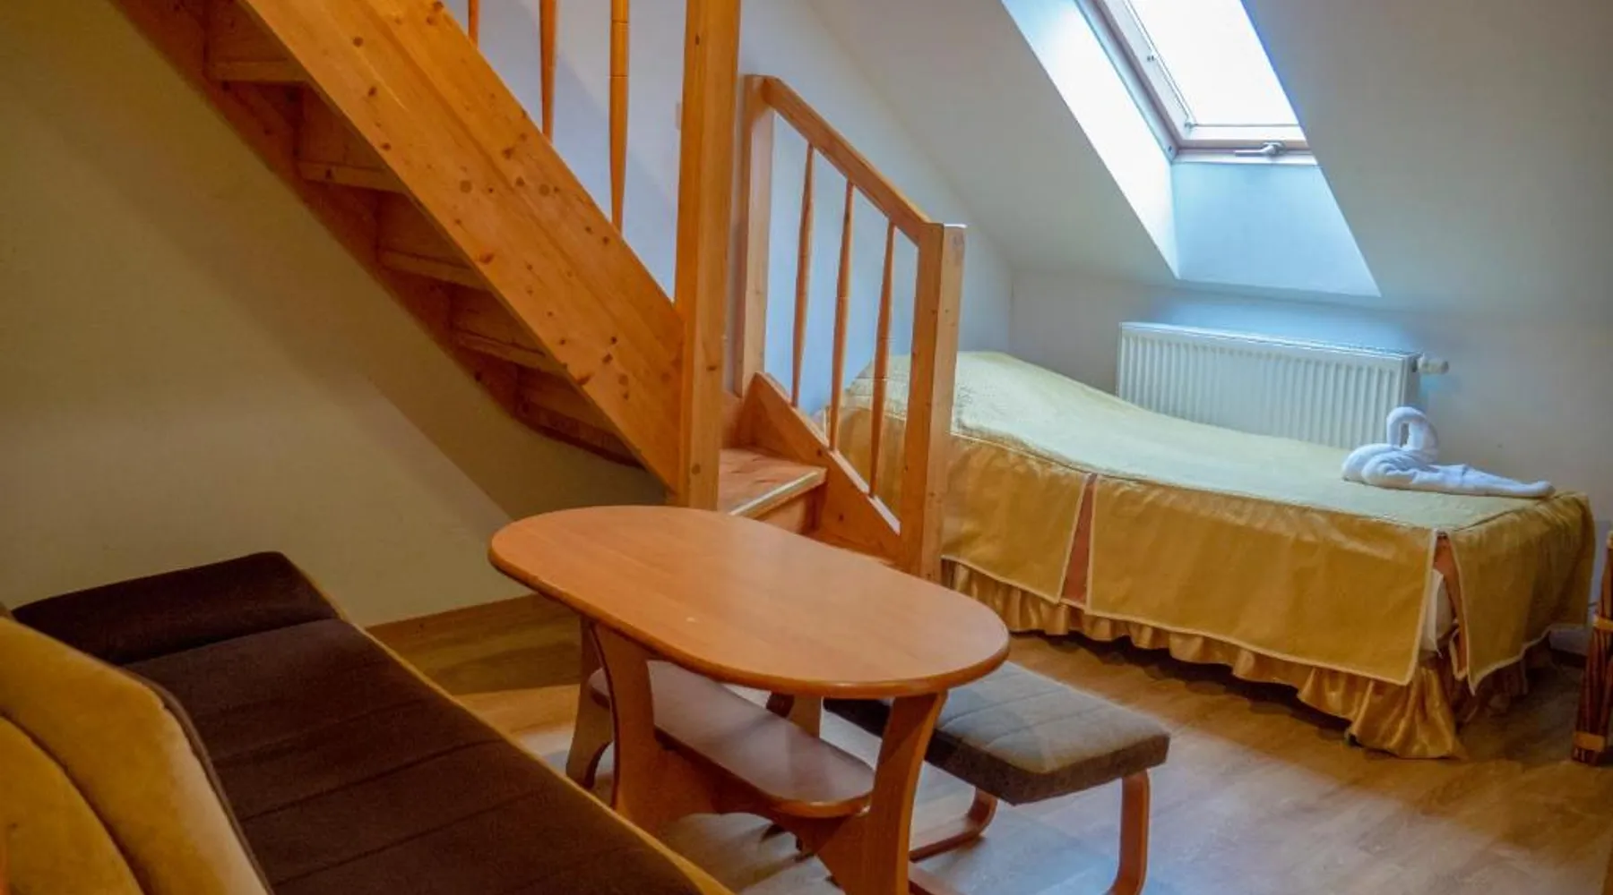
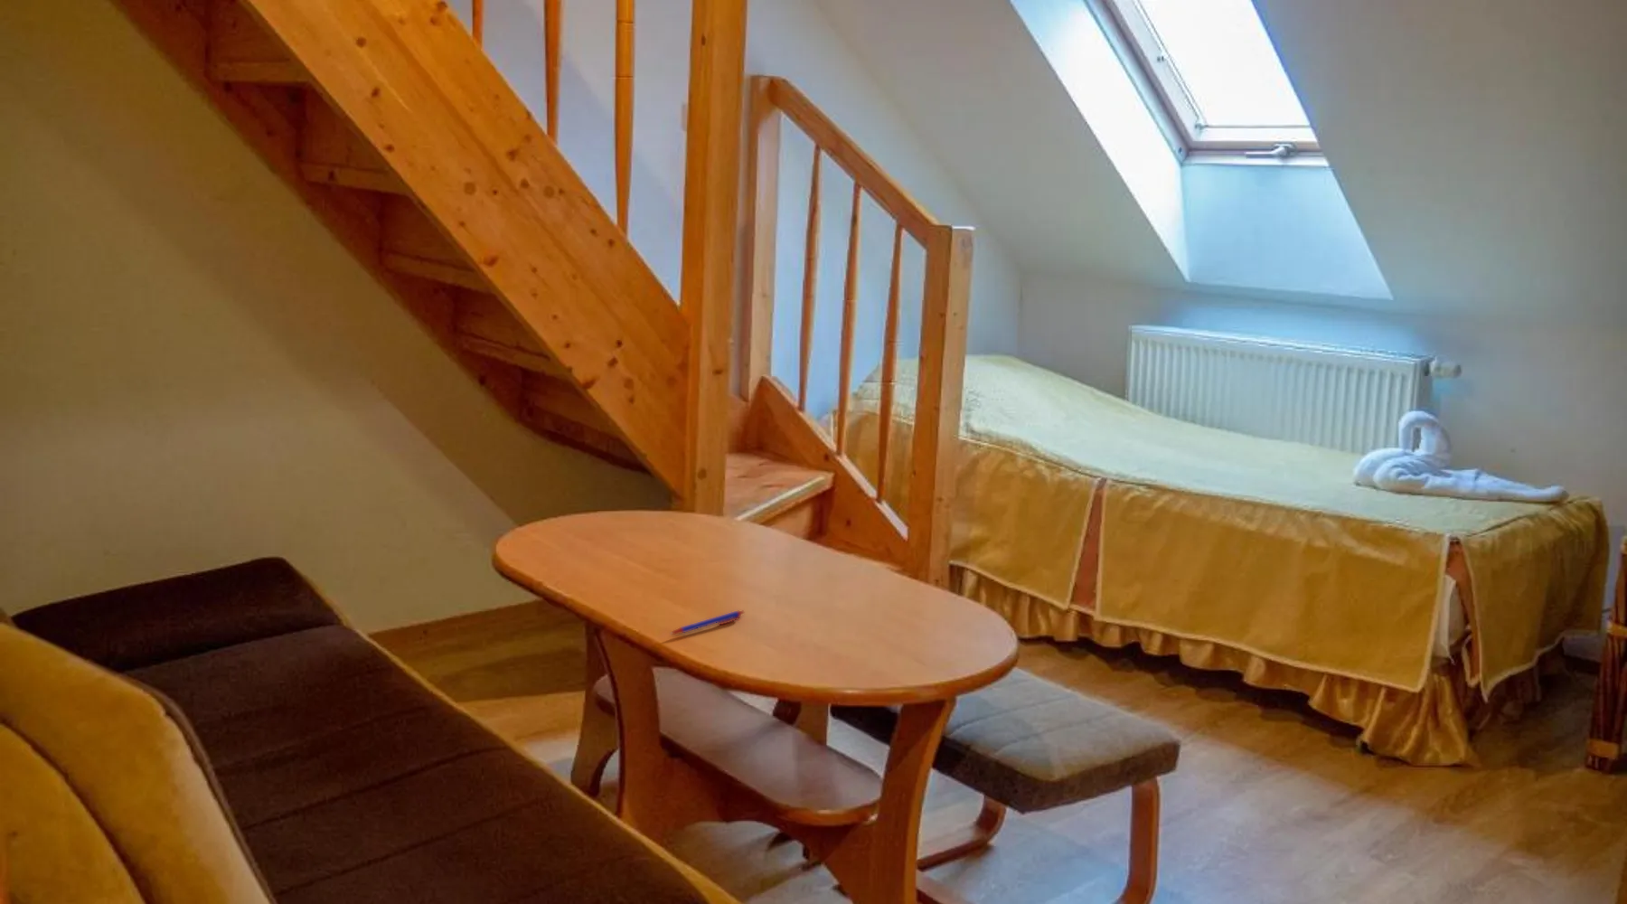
+ pen (707, 622)
